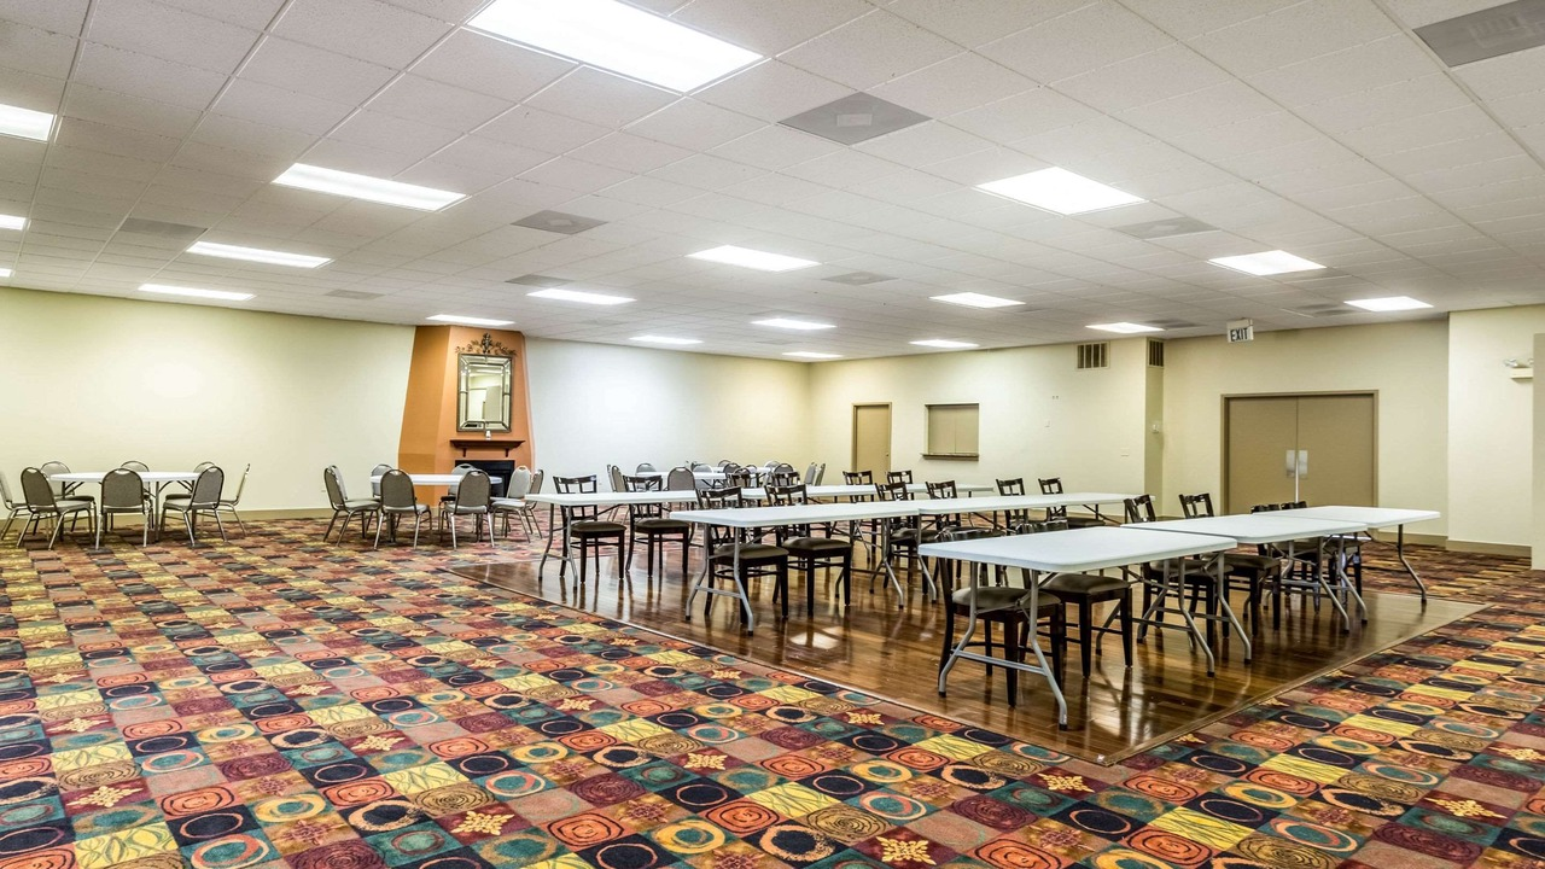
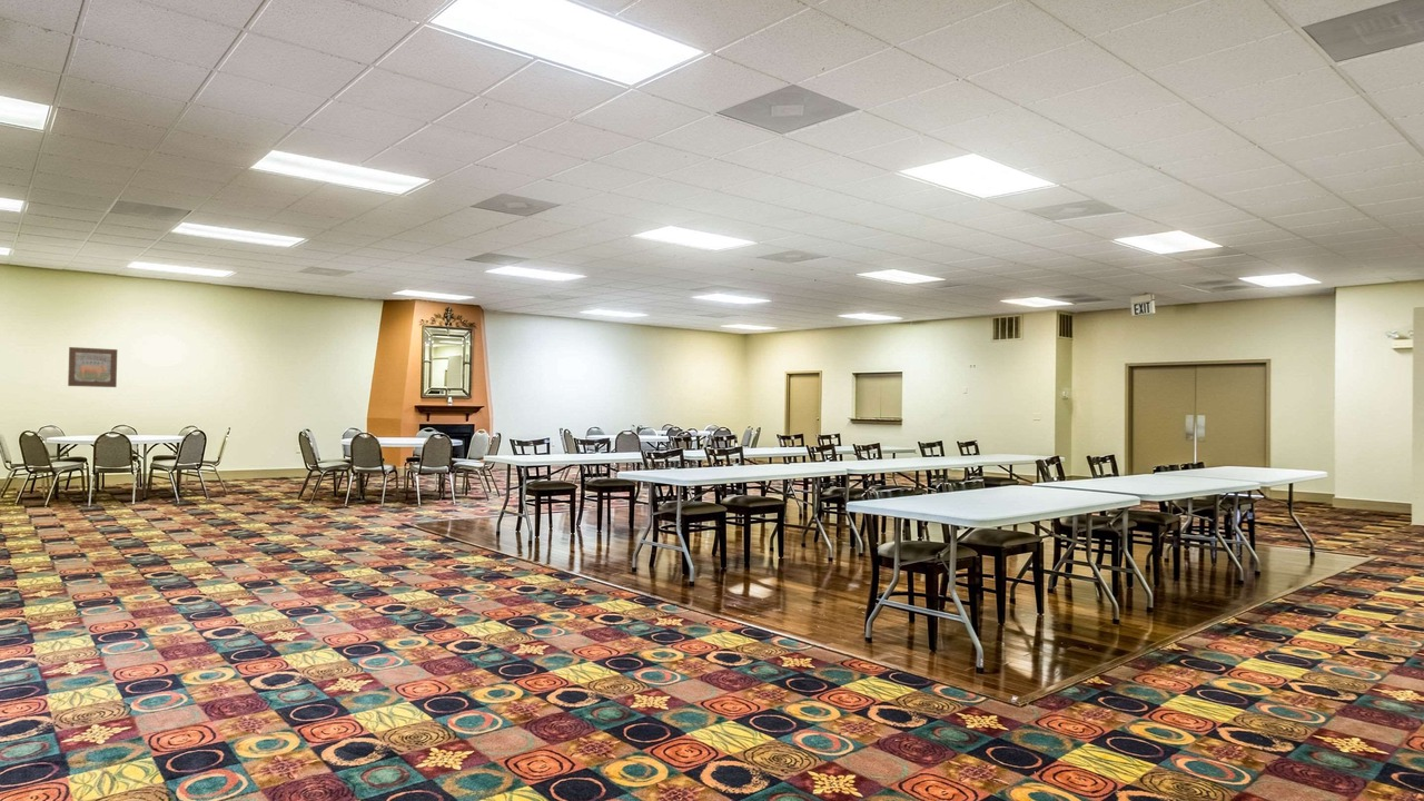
+ wall art (92, 367)
